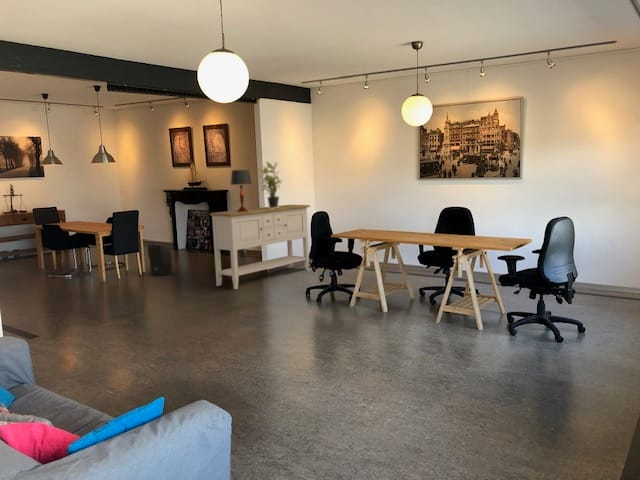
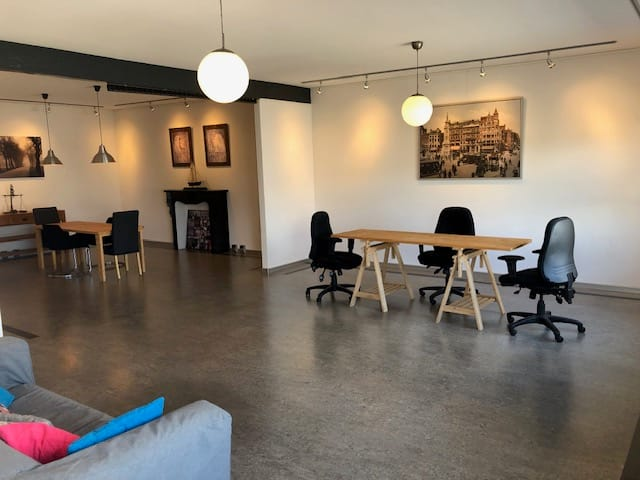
- sideboard (265, 243)
- backpack (158, 258)
- potted plant (270, 184)
- table lamp (241, 190)
